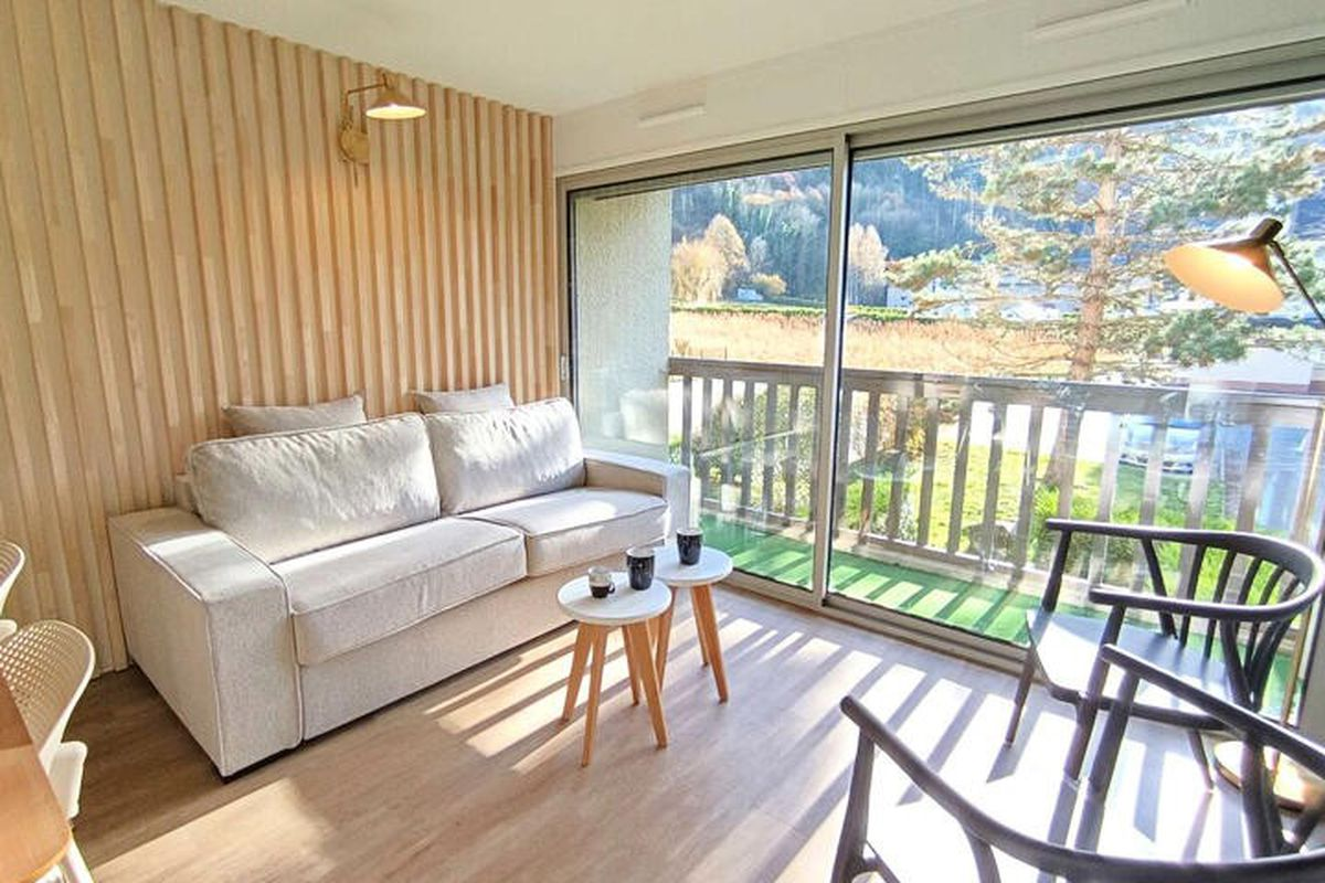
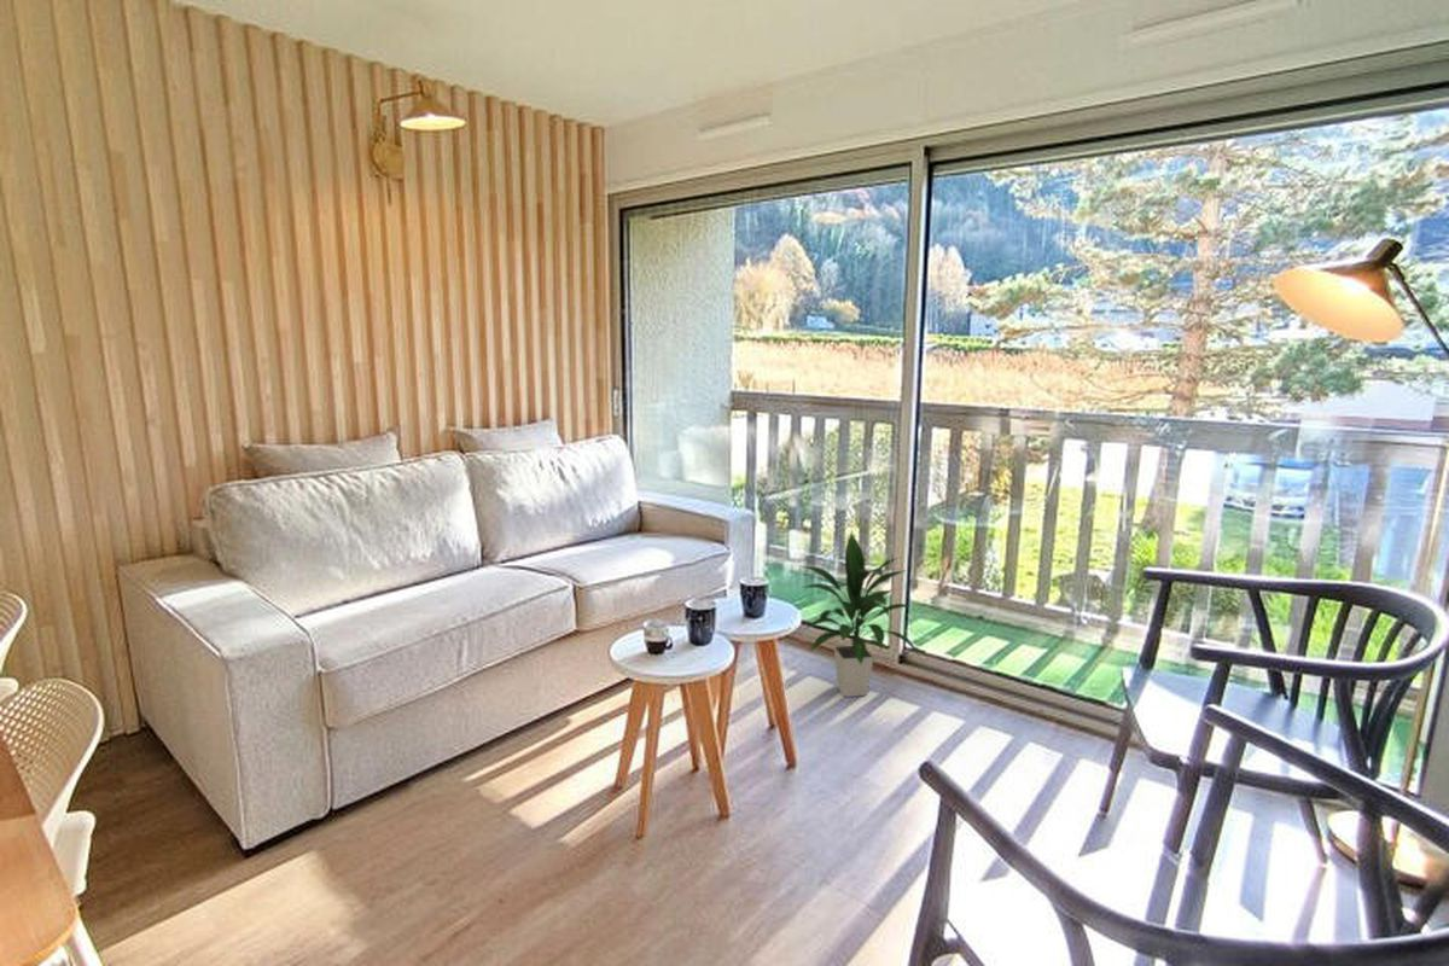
+ indoor plant (861, 617)
